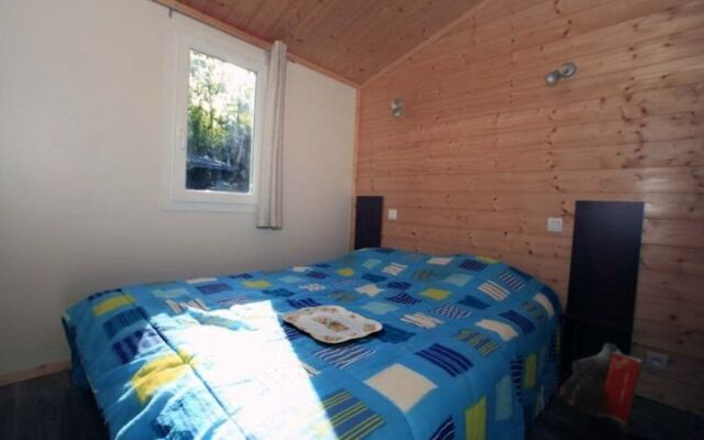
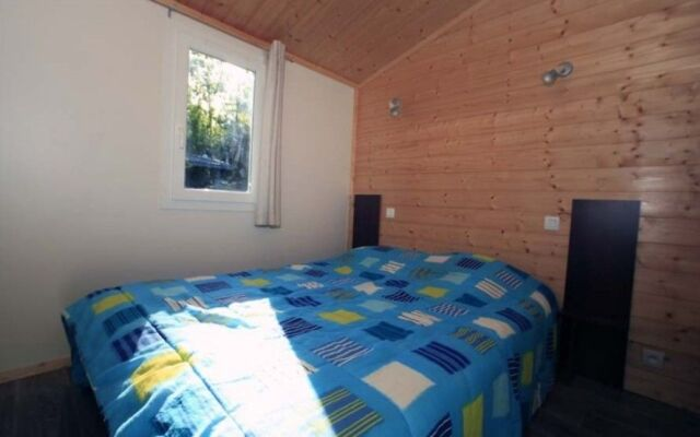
- serving tray (330, 322)
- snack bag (601, 383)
